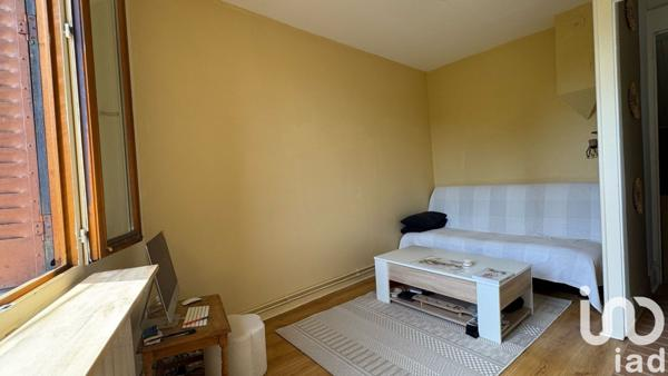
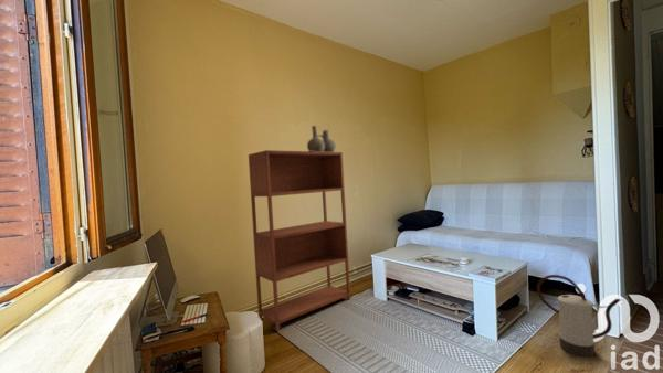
+ ceramic vessel (320, 139)
+ watering can (577, 312)
+ bookshelf (302, 231)
